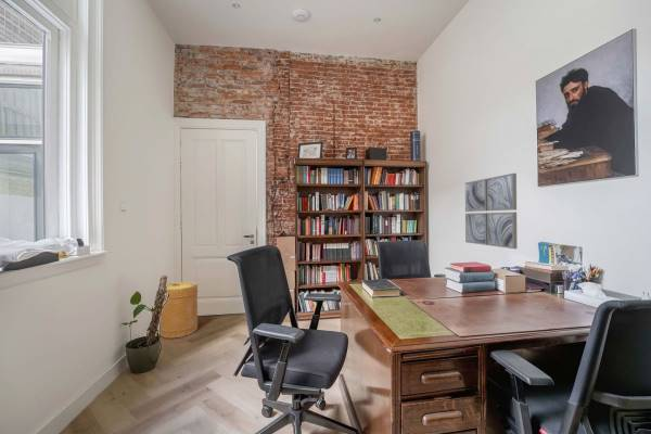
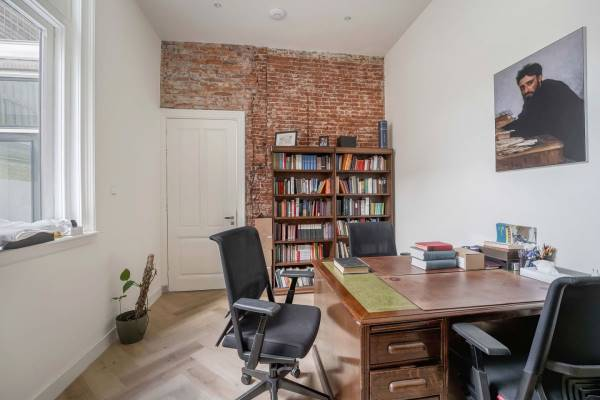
- wall art (487, 213)
- basket (179, 308)
